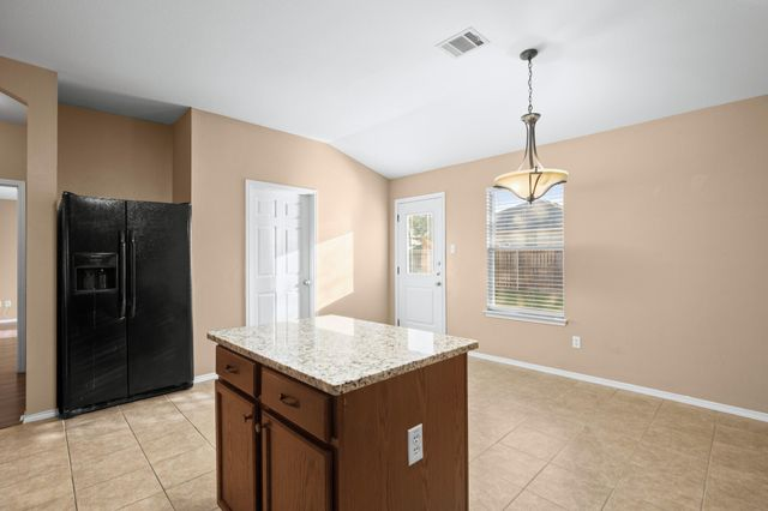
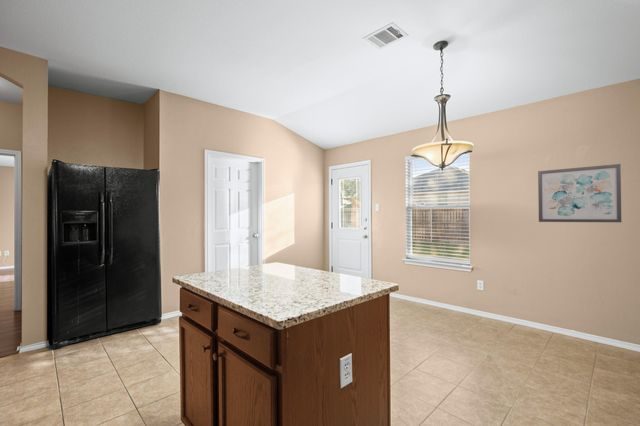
+ wall art (576, 195)
